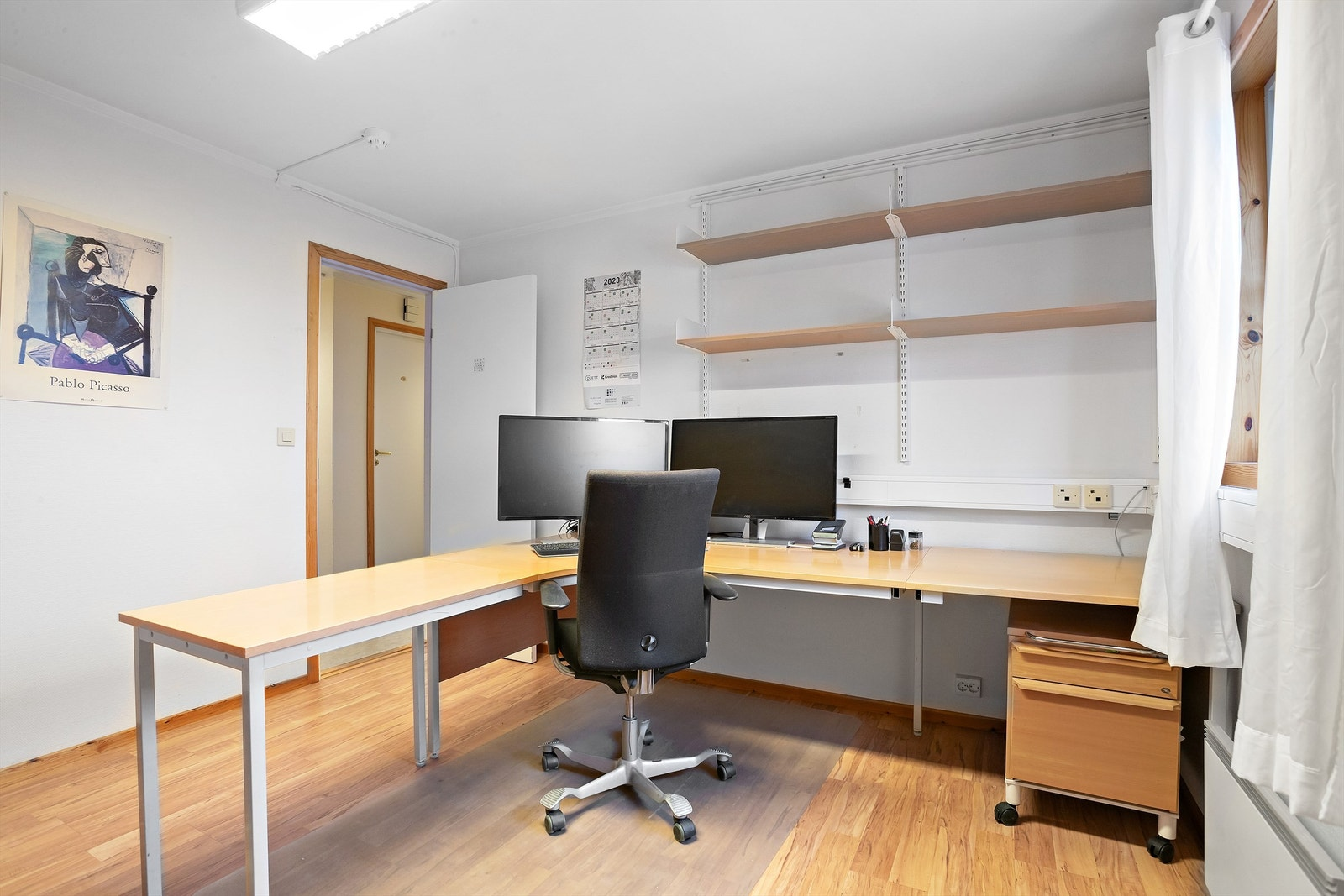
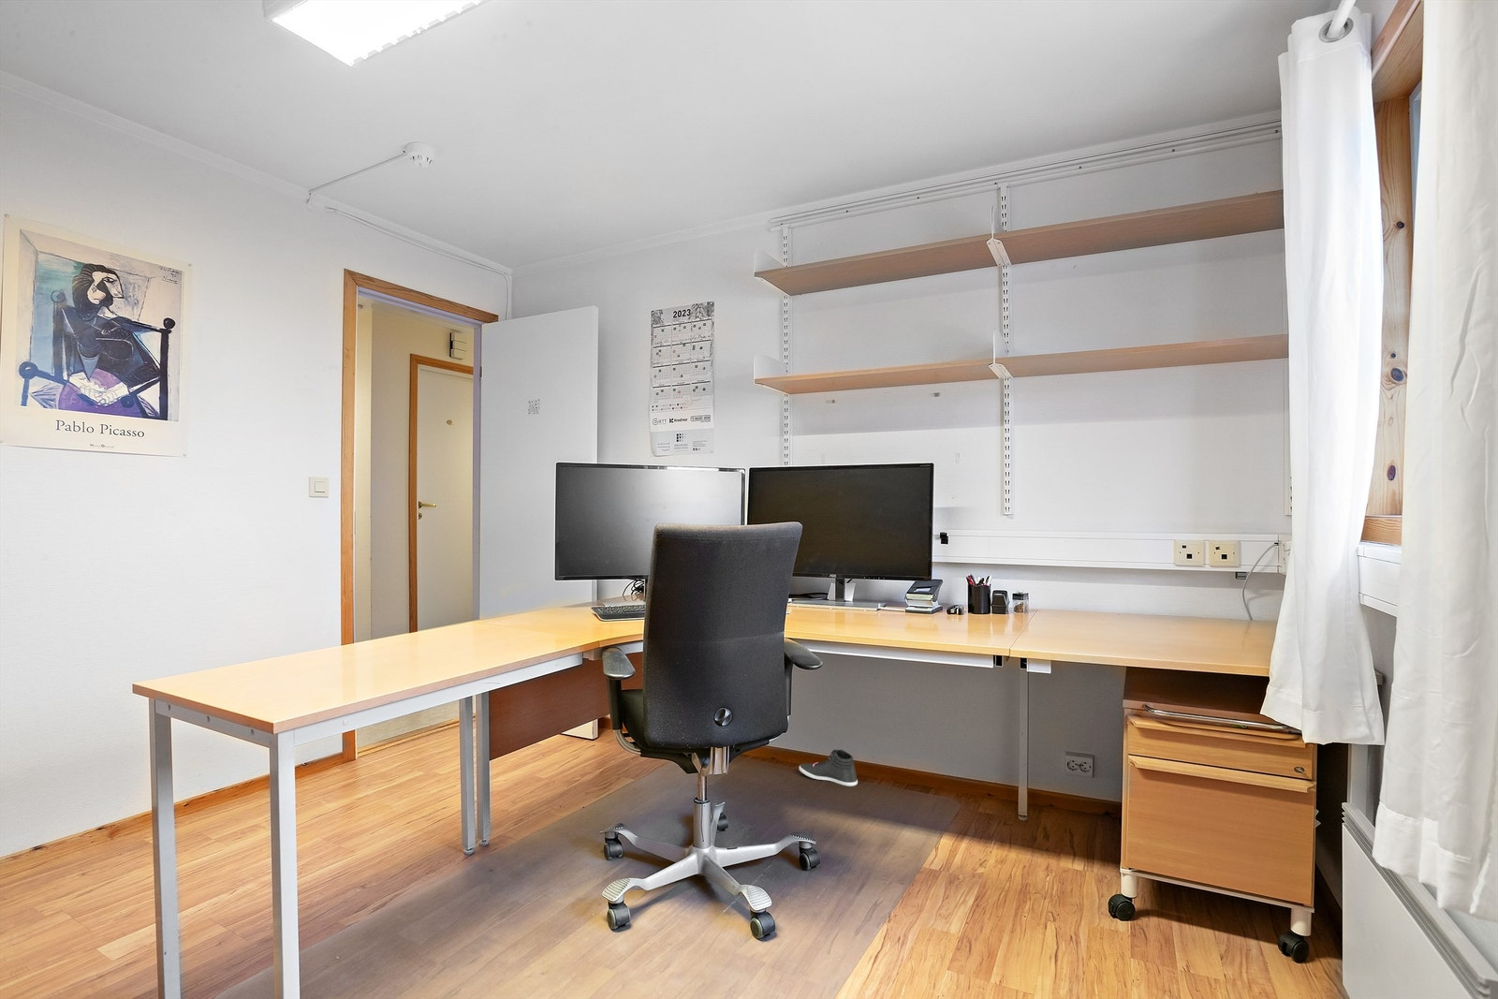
+ sneaker (828, 763)
